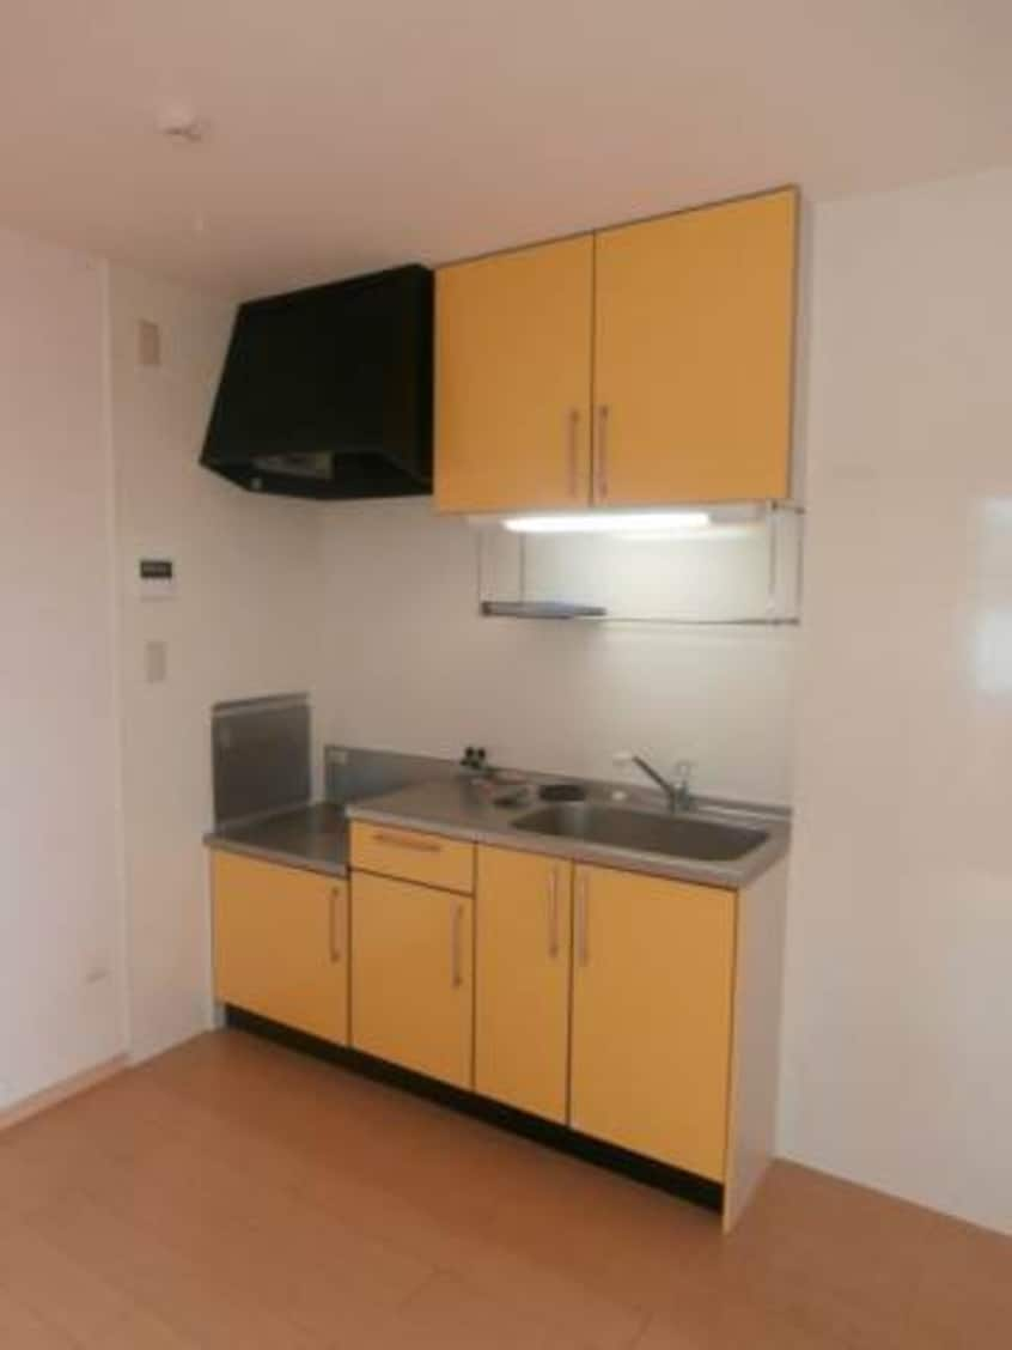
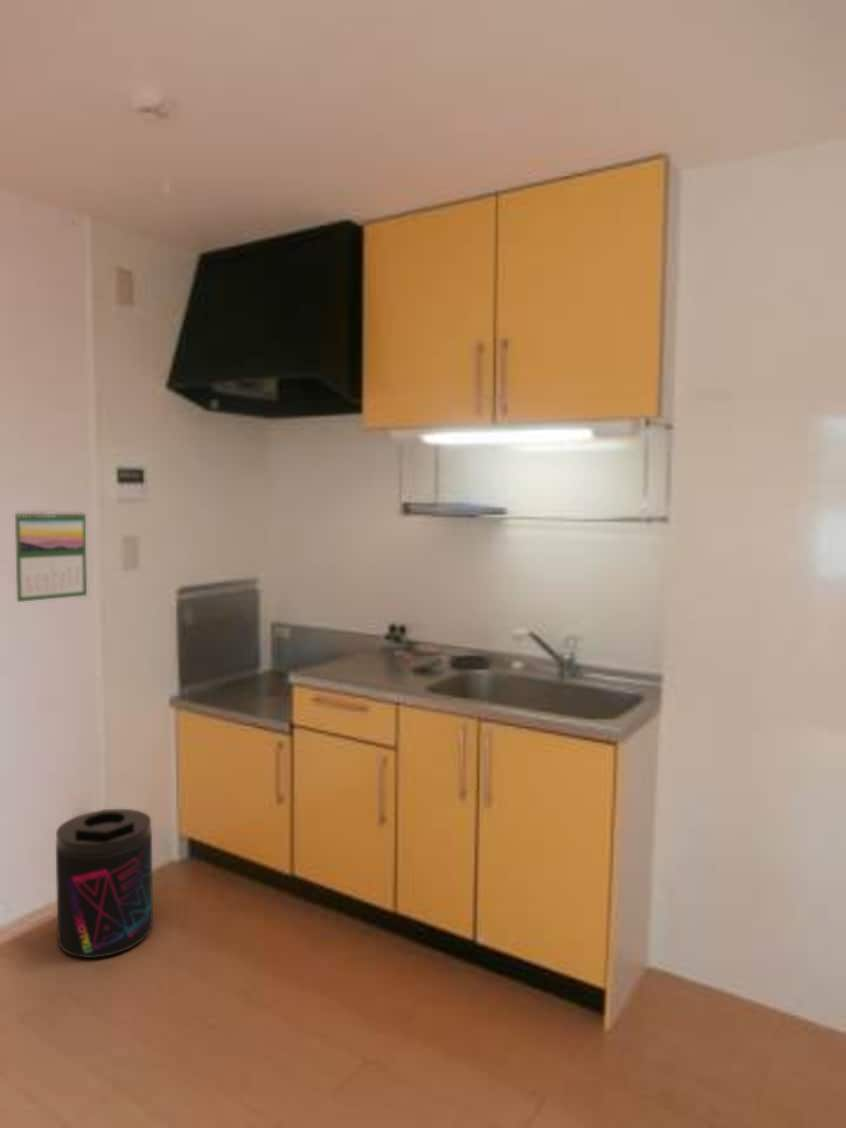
+ calendar (52, 554)
+ supplement container (105, 877)
